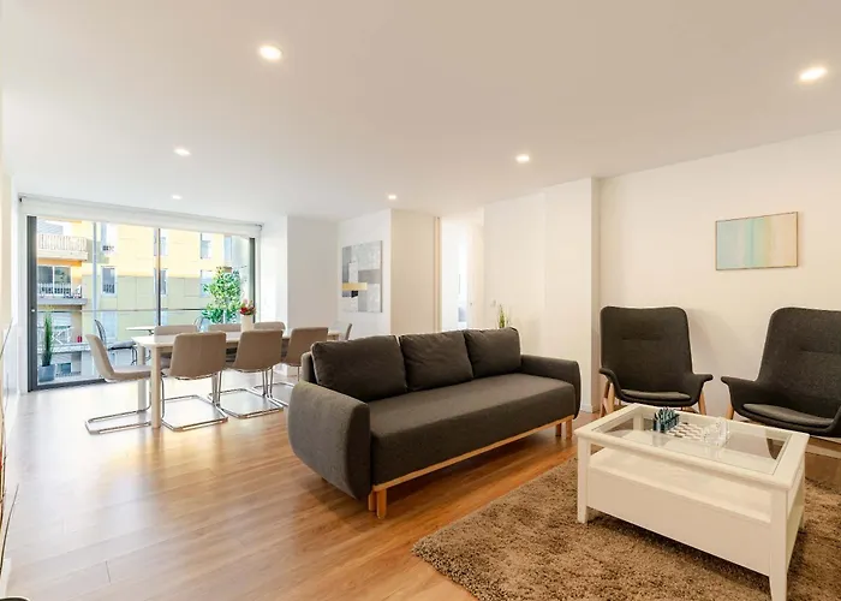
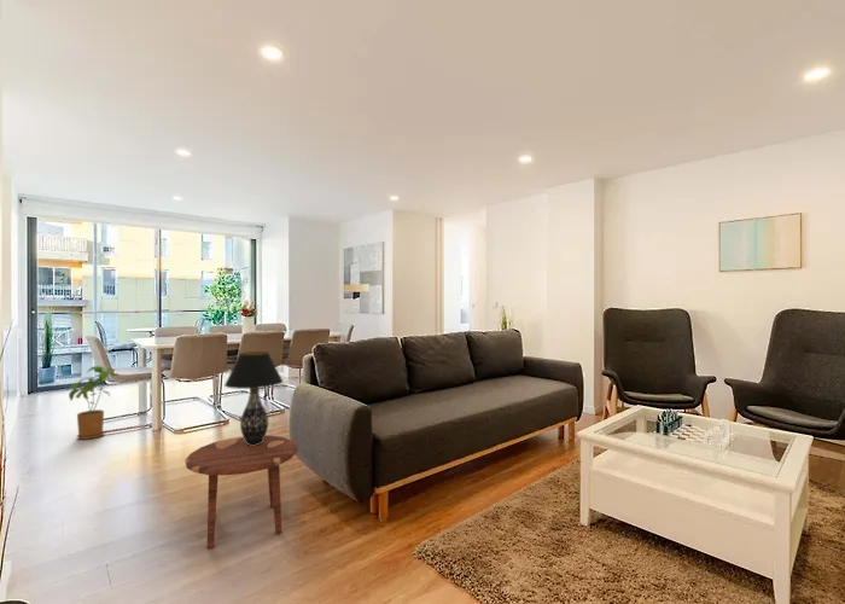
+ house plant (89, 402)
+ side table (244, 472)
+ table lamp (253, 397)
